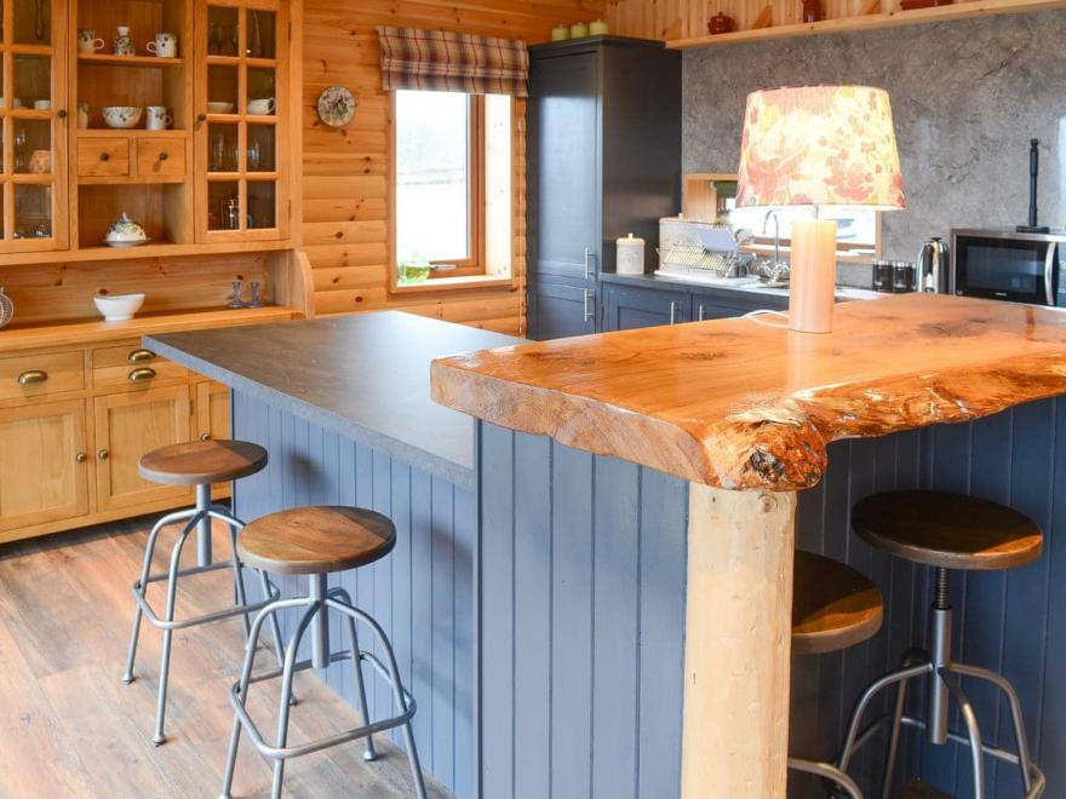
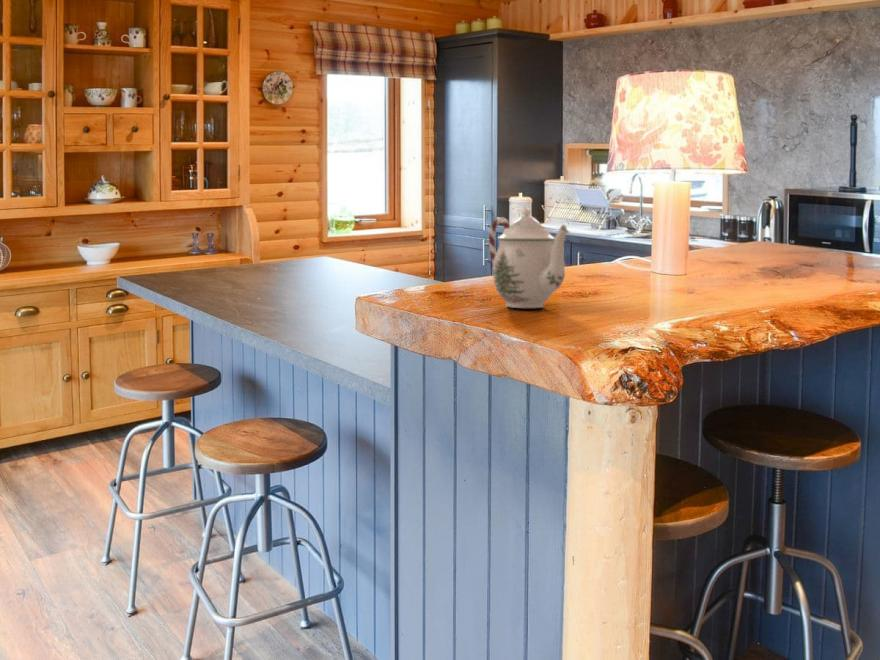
+ teapot (527, 256)
